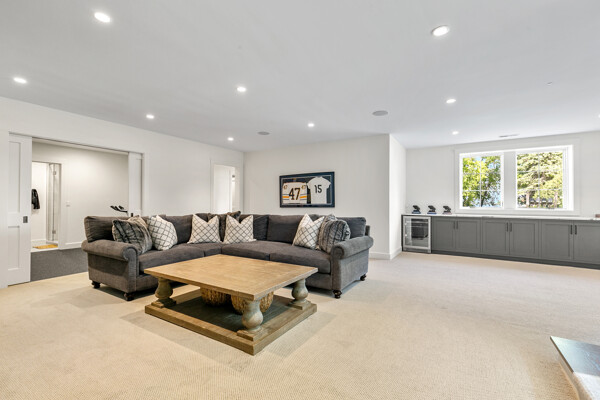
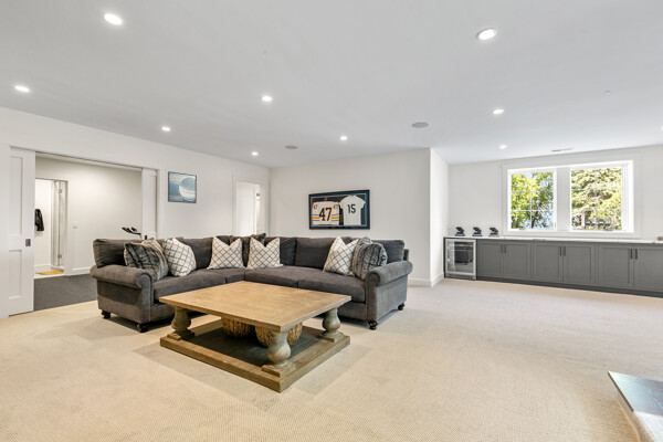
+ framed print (182, 188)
